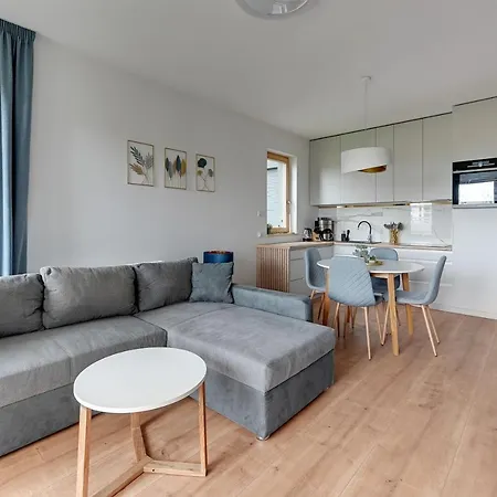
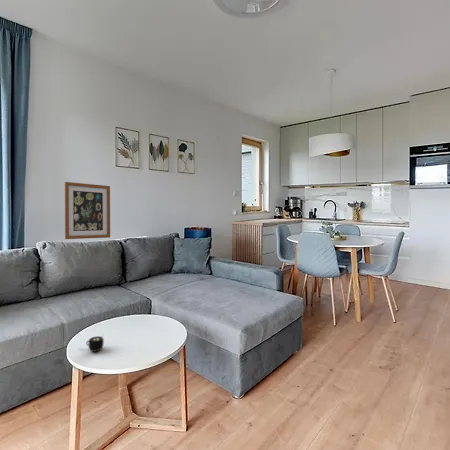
+ mug (90, 342)
+ wall art (88, 211)
